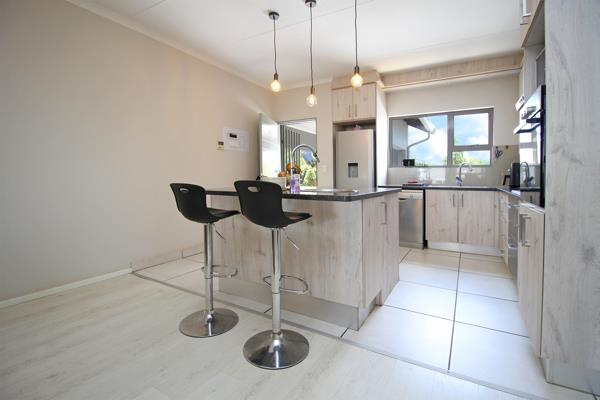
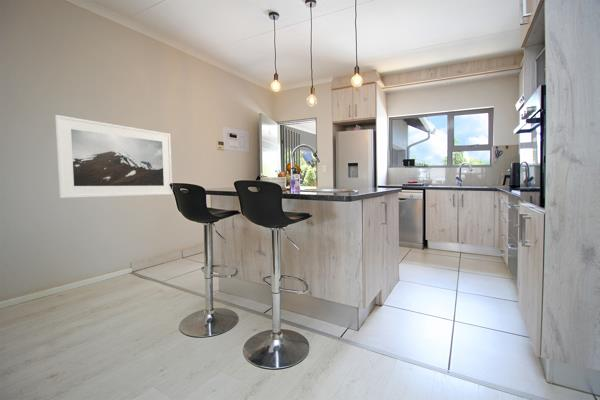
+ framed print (123, 161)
